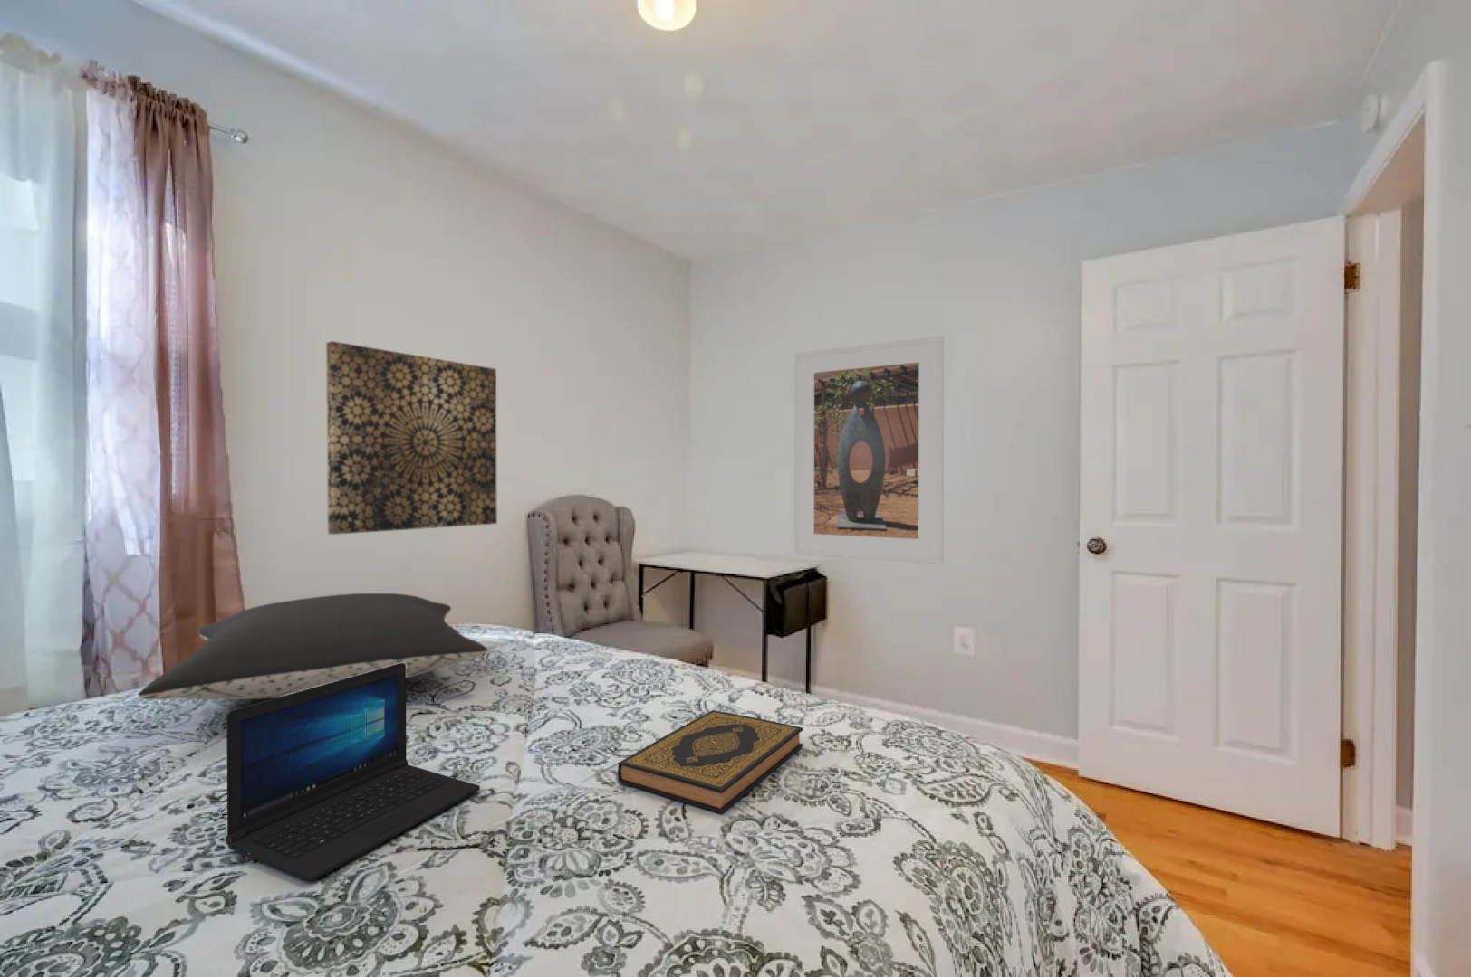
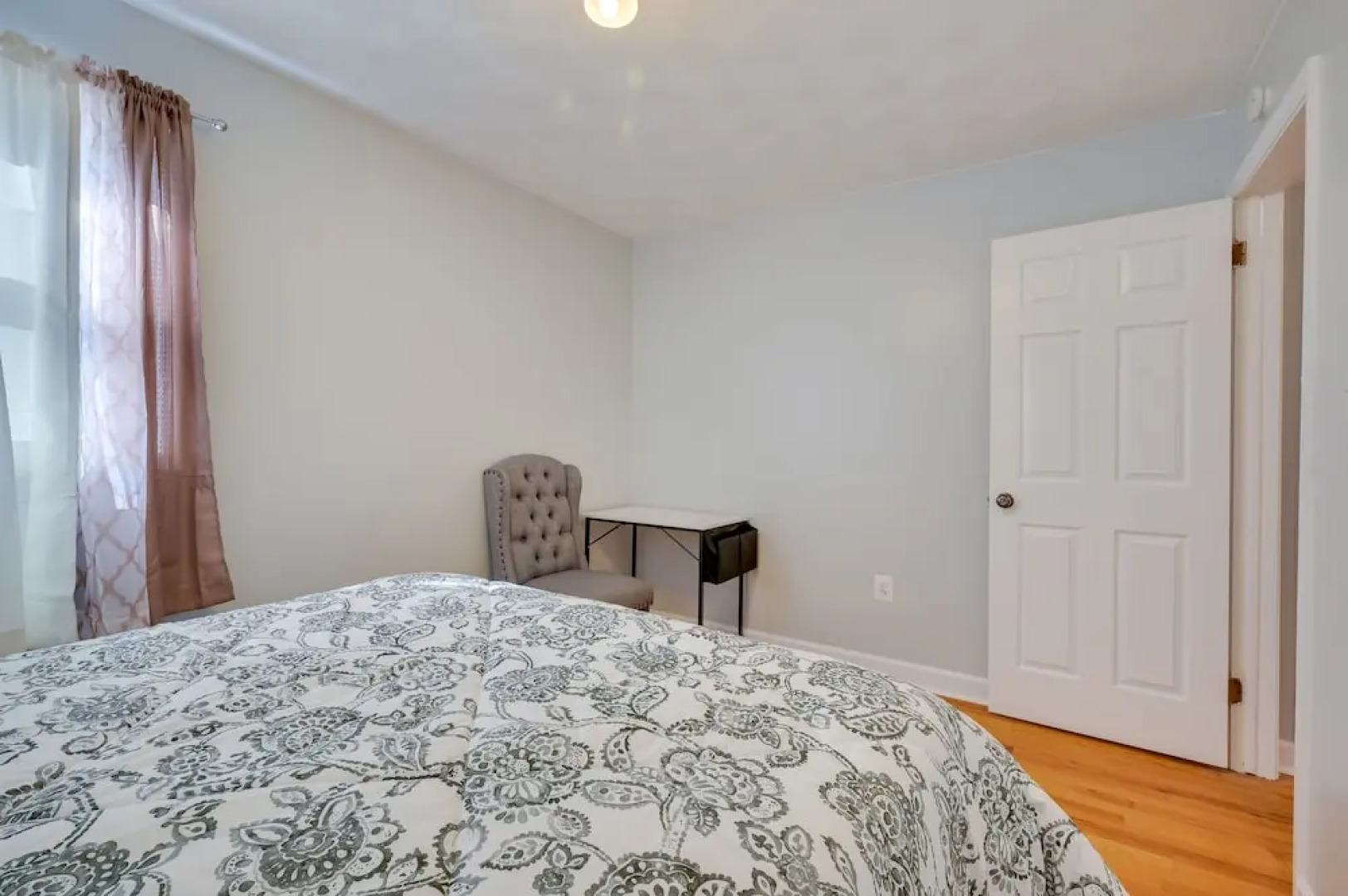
- wall art (420, 443)
- laptop (363, 755)
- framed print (864, 451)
- hardback book (716, 752)
- pillow (334, 640)
